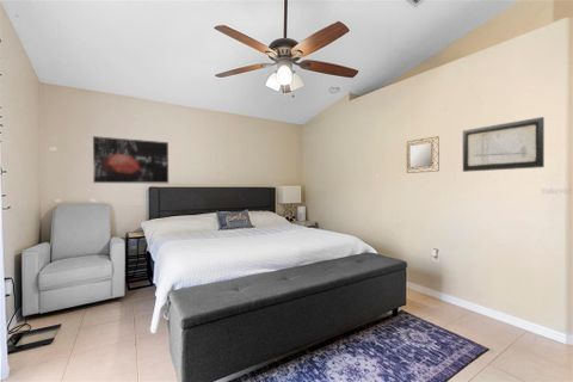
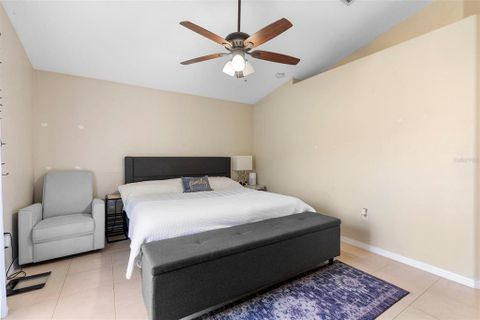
- home mirror (420, 155)
- wall art (499, 147)
- wall art (133, 161)
